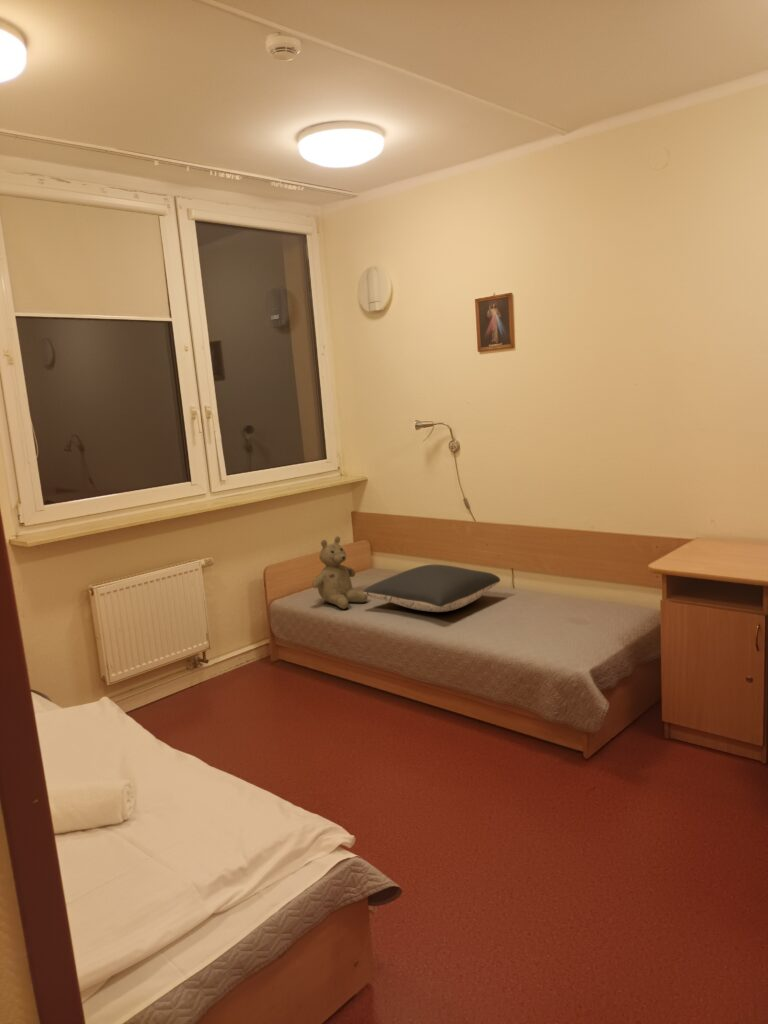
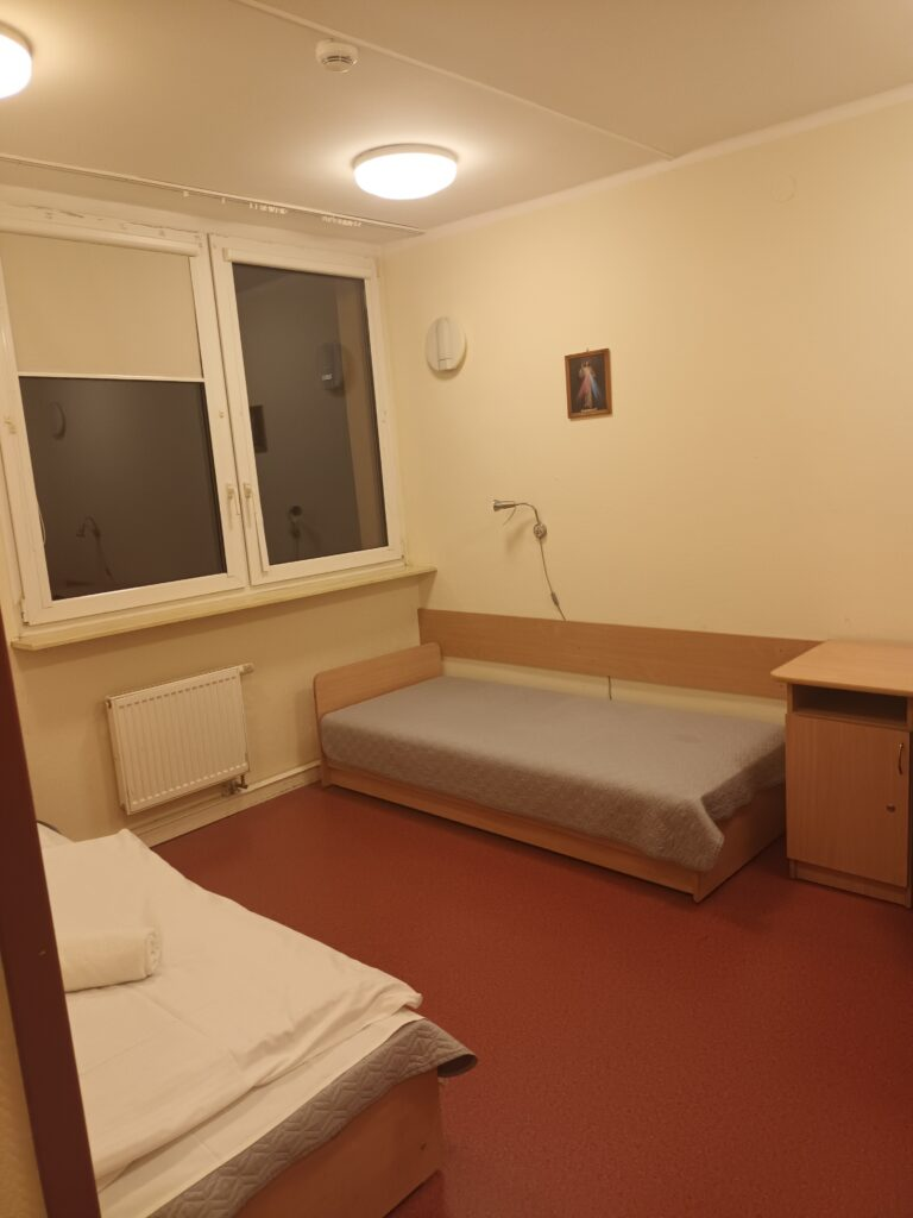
- teddy bear (339, 571)
- pillow (432, 585)
